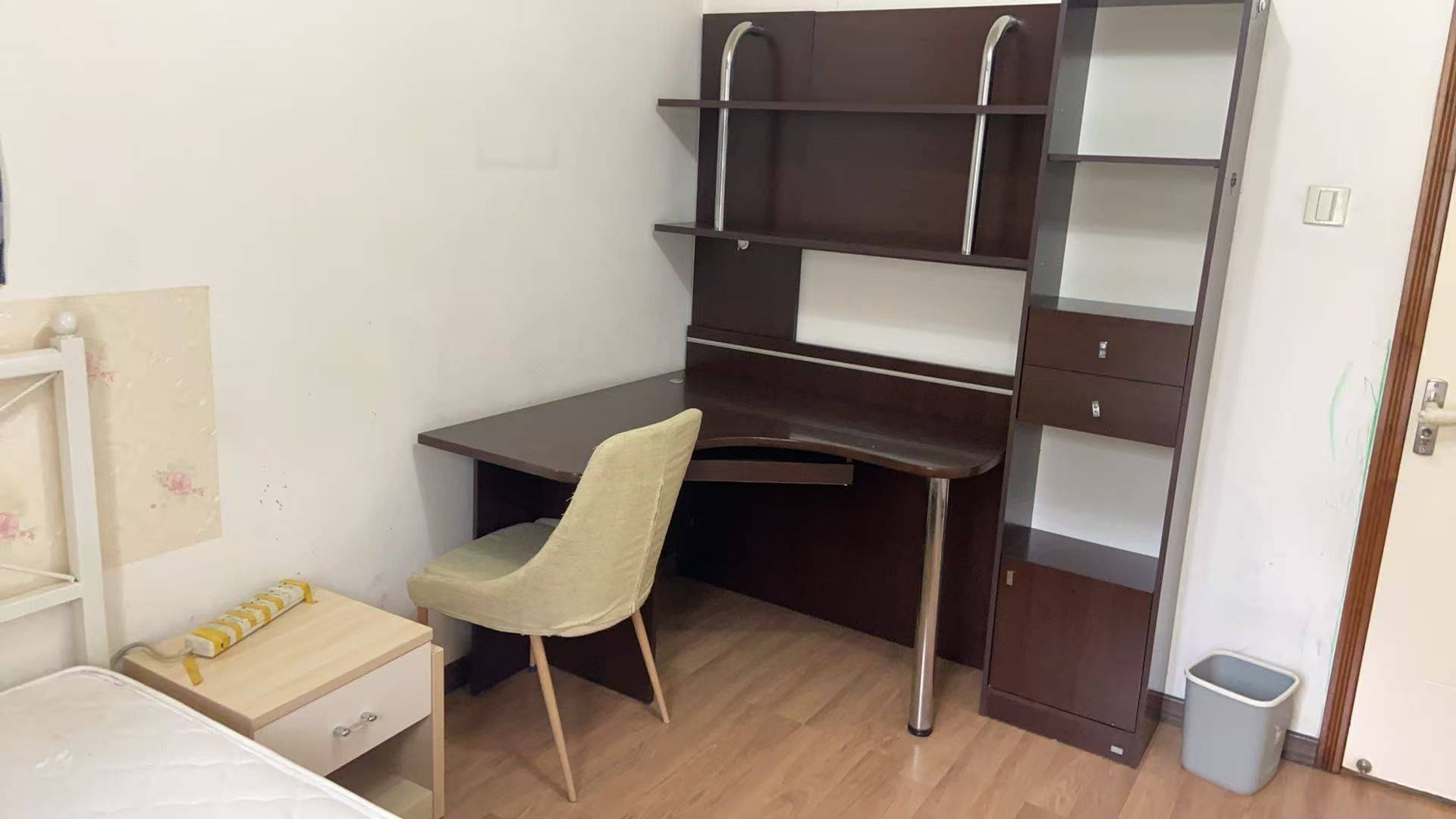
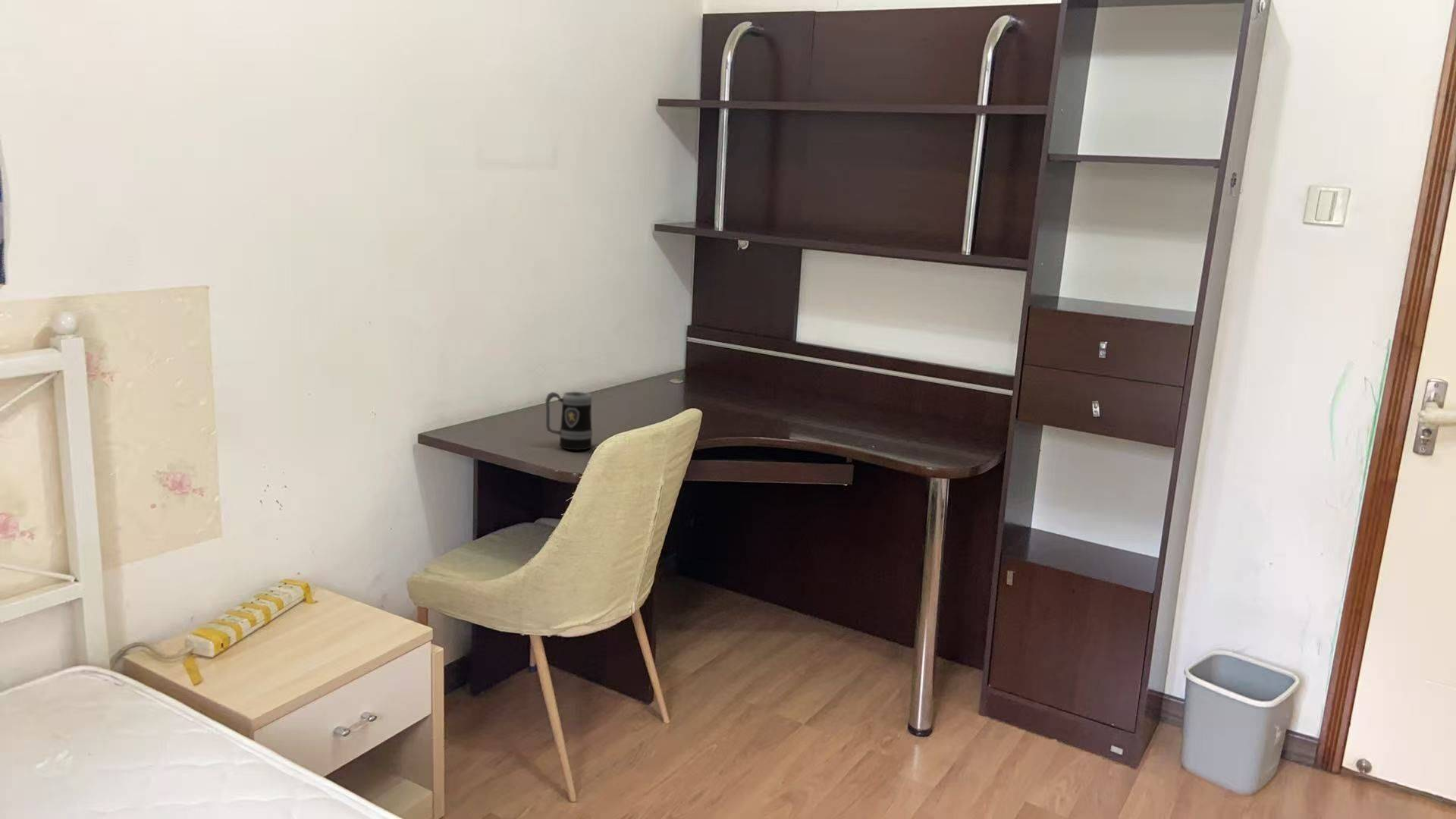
+ mug (569, 419)
